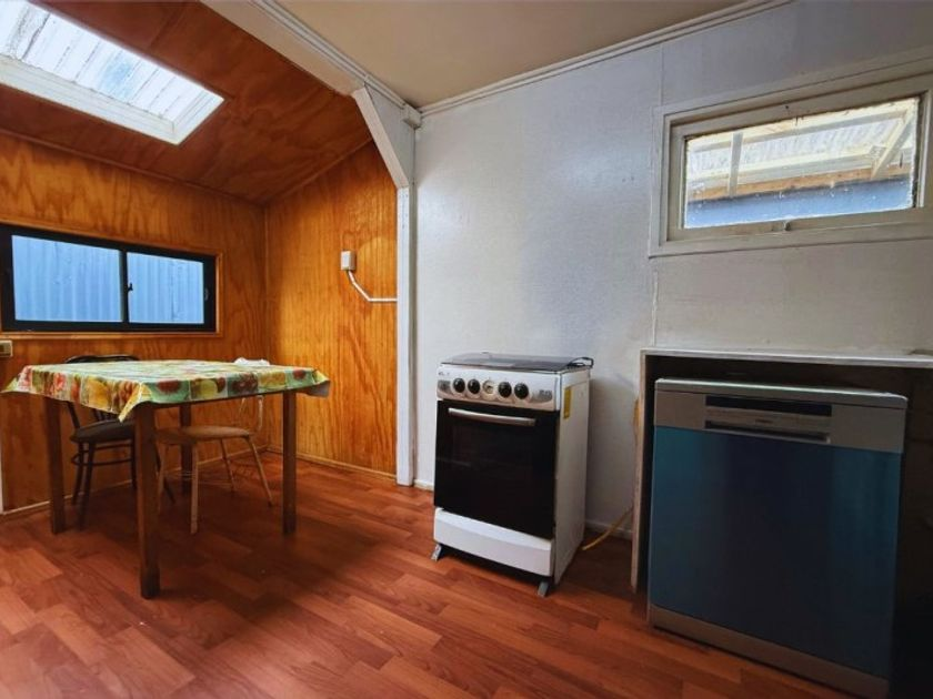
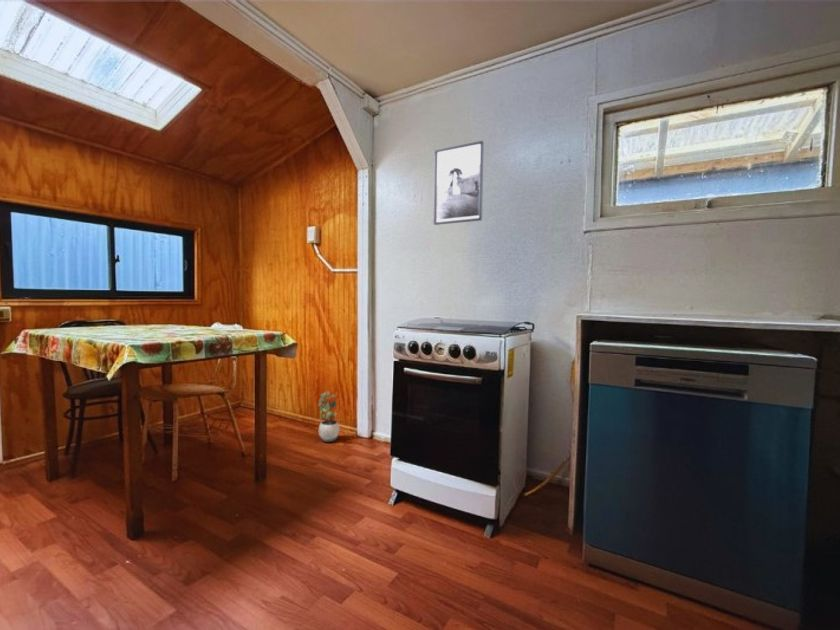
+ potted plant (329, 417)
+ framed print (457, 184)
